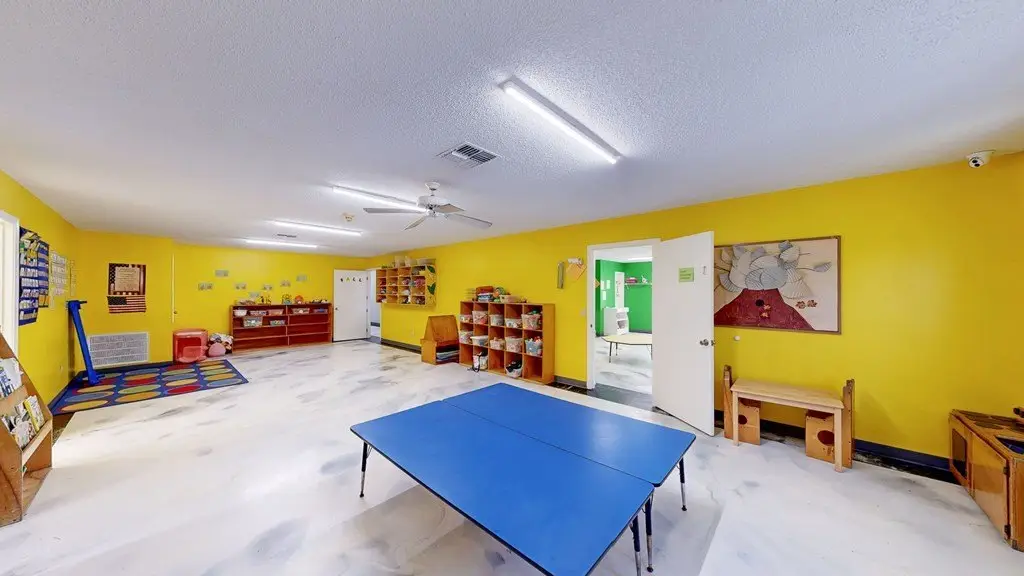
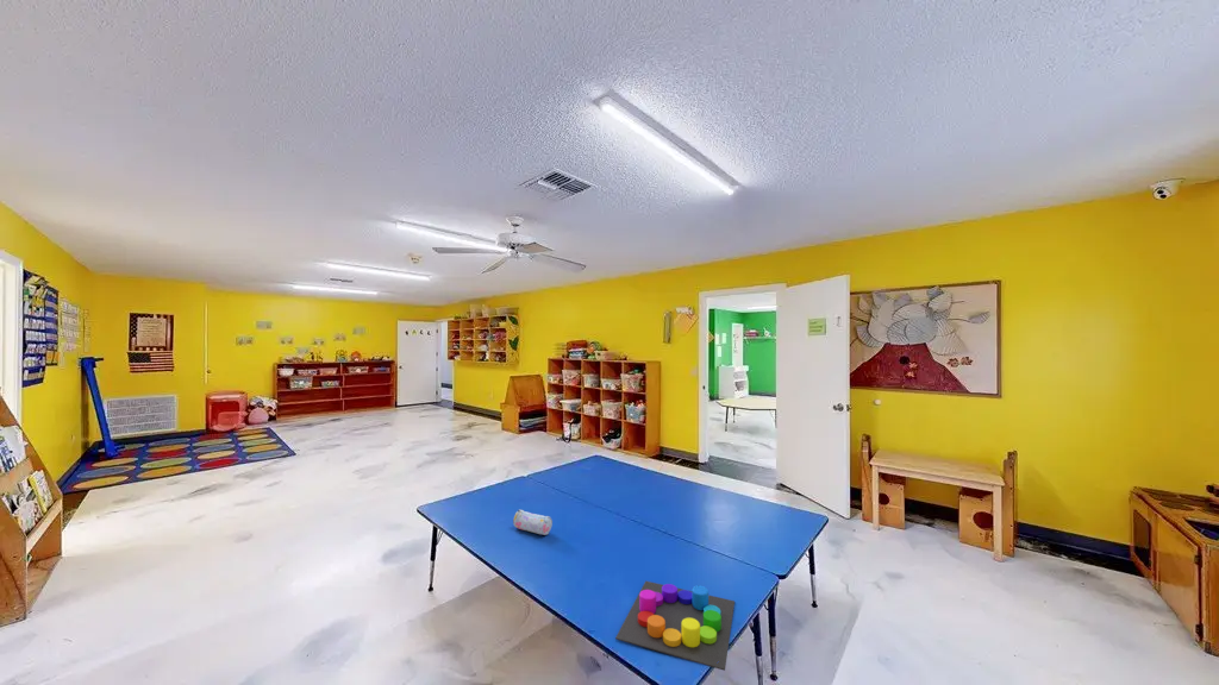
+ pencil case (532, 521)
+ stacking toy (679, 610)
